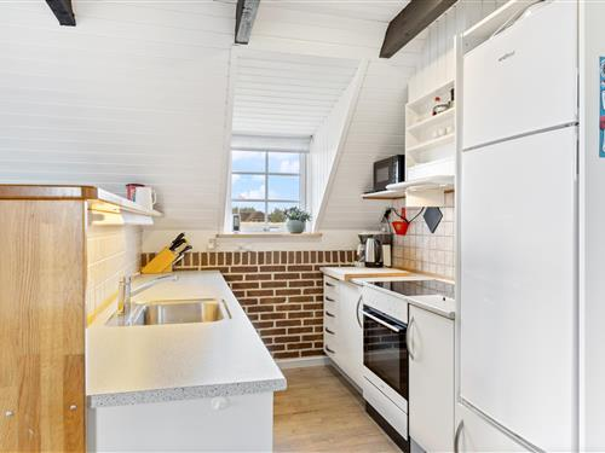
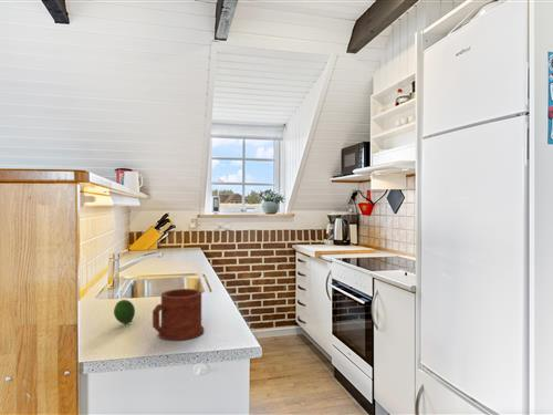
+ mug (177, 313)
+ fruit (124, 311)
